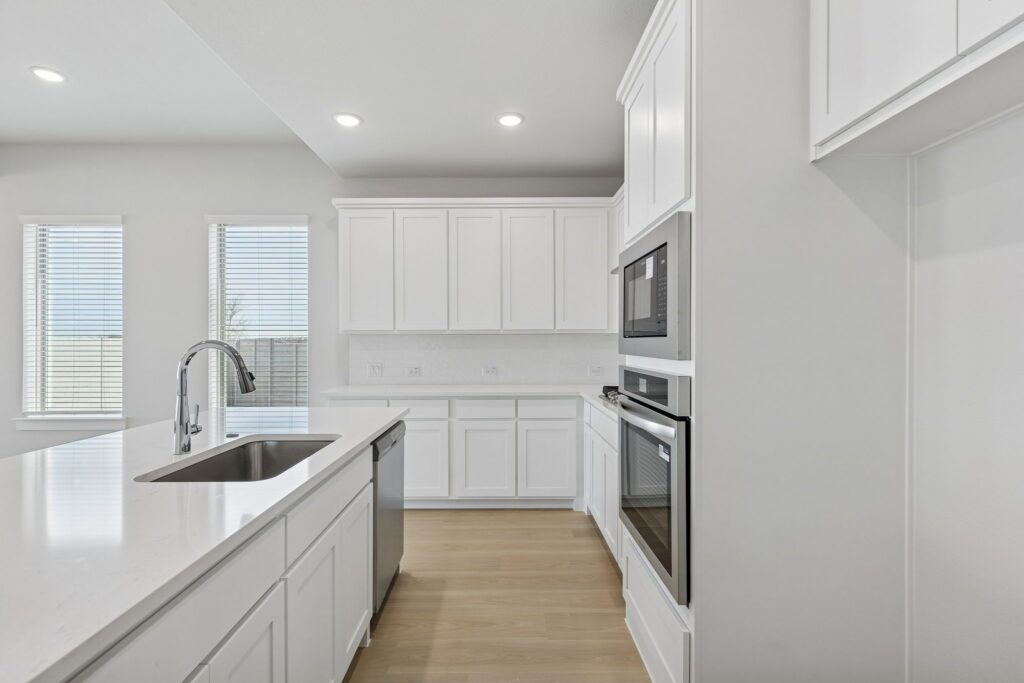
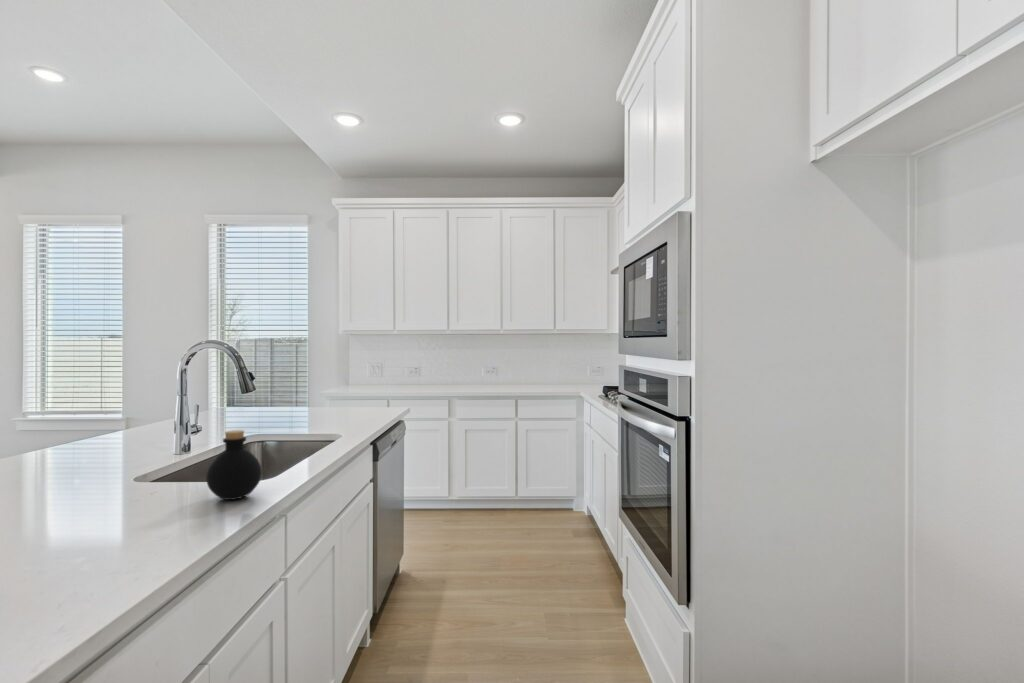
+ bottle (234, 464)
